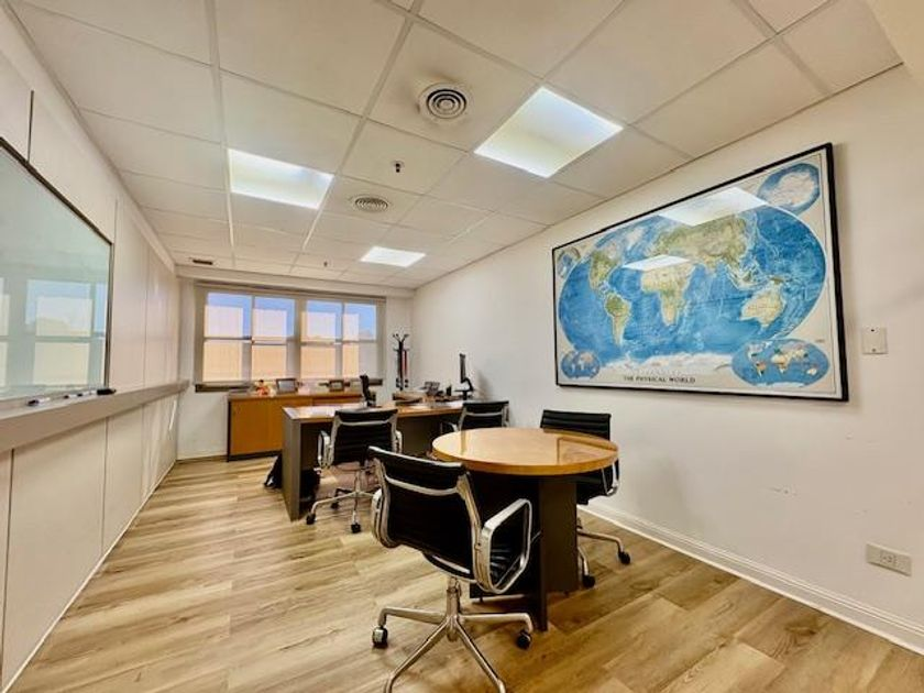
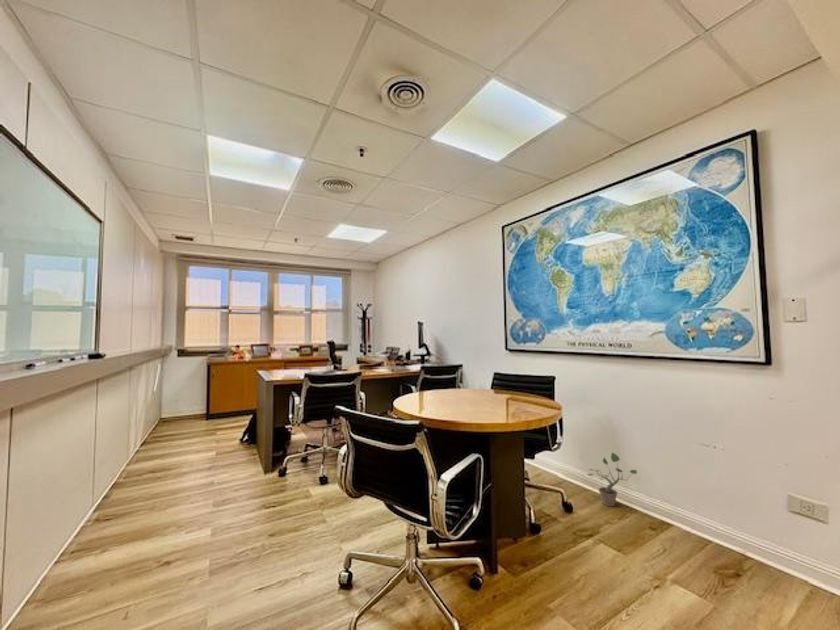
+ potted plant (609, 480)
